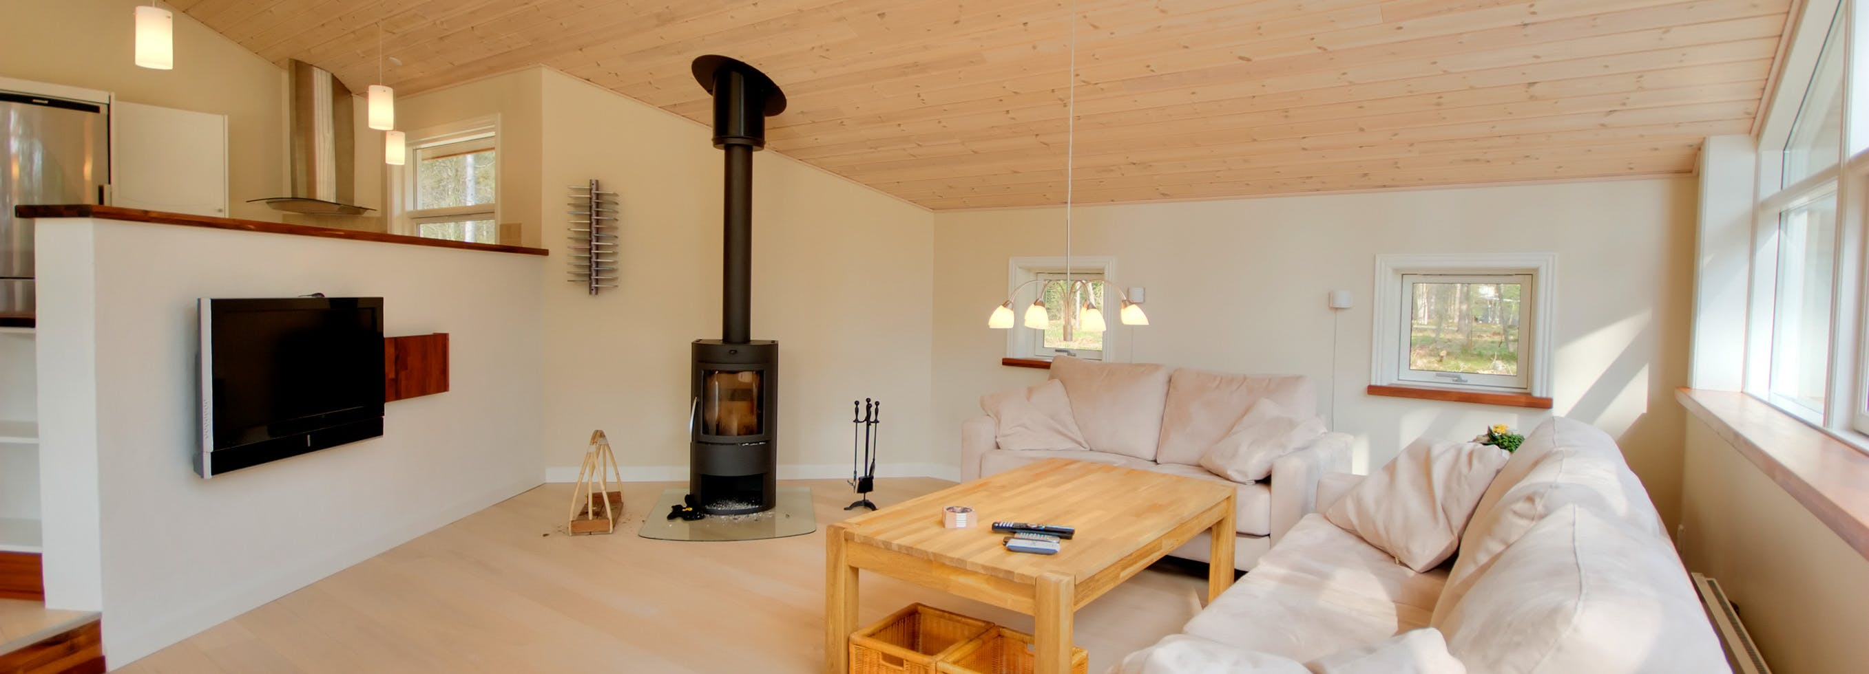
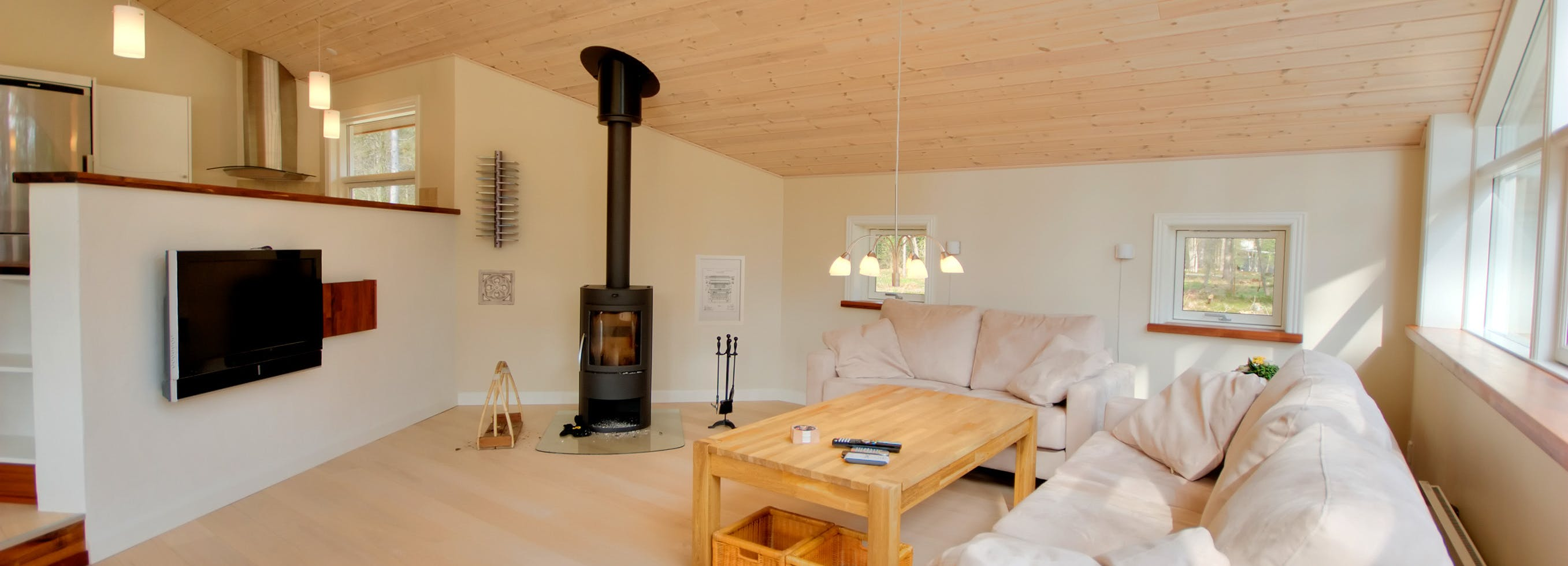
+ wall art (719, 290)
+ wall ornament (496, 288)
